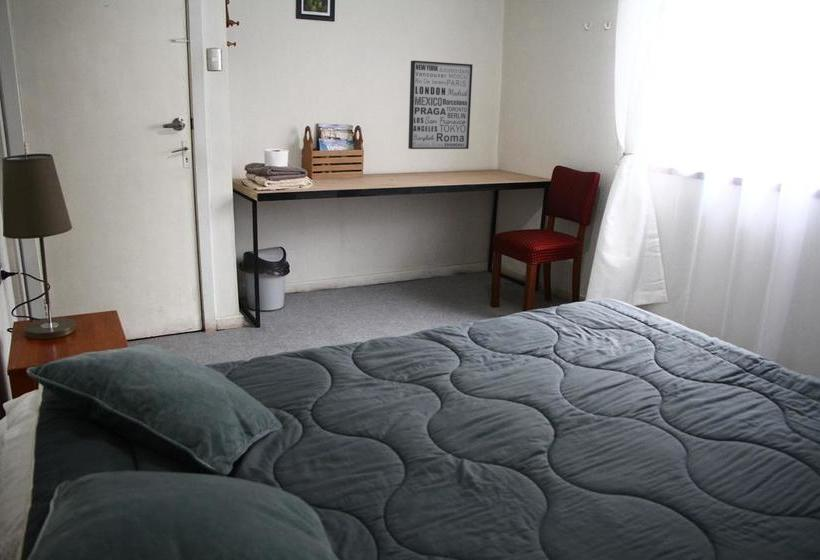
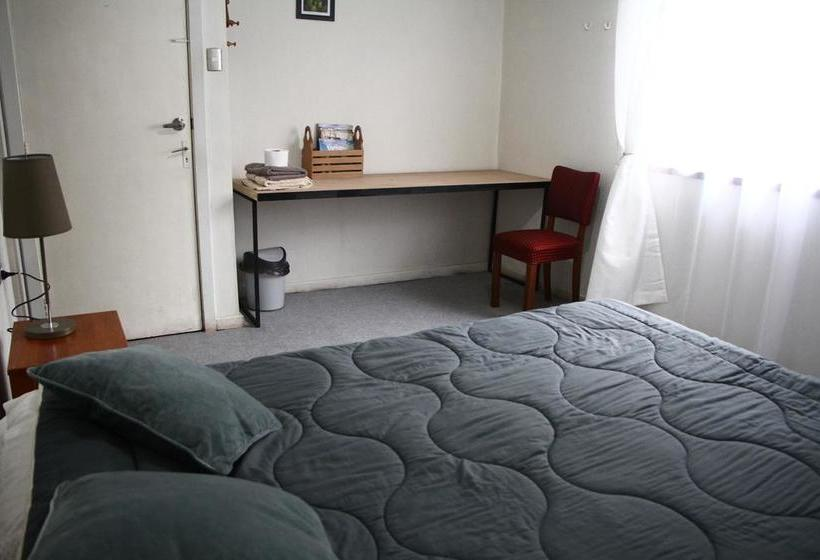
- wall art (440, 106)
